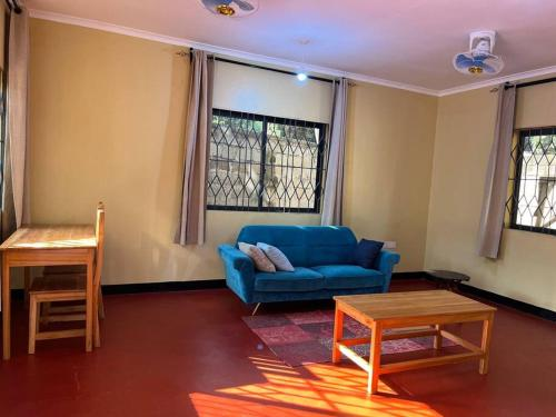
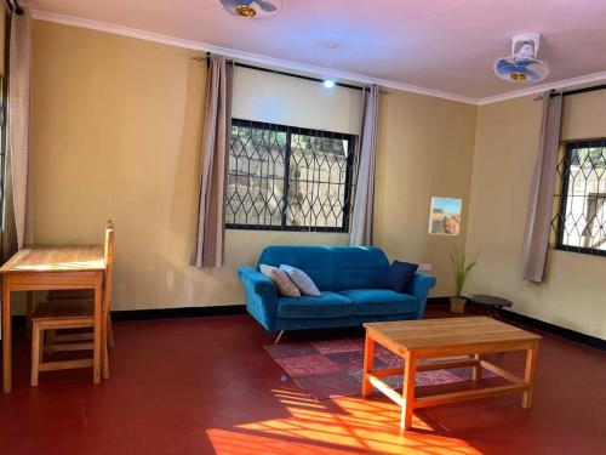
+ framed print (445, 216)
+ house plant (456, 275)
